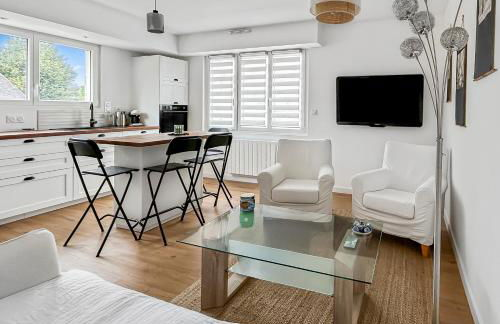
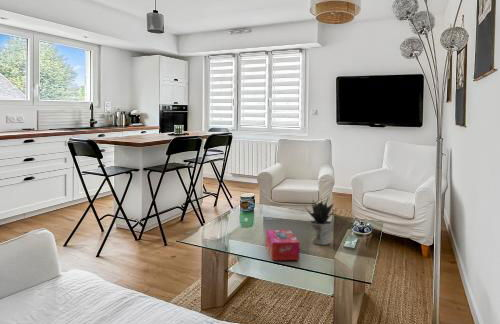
+ potted plant (320, 220)
+ tissue box (281, 244)
